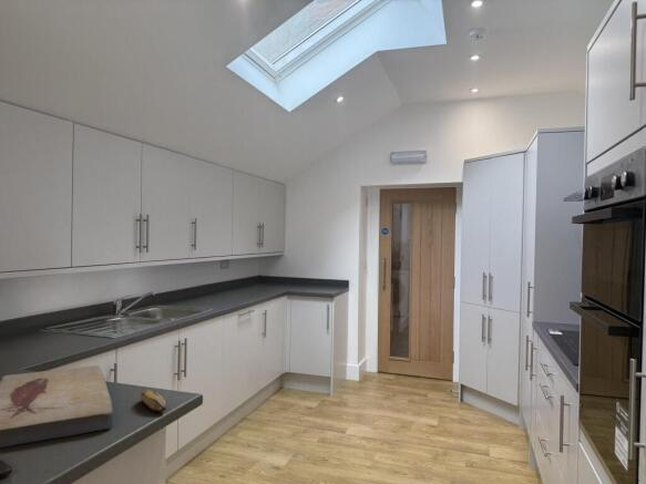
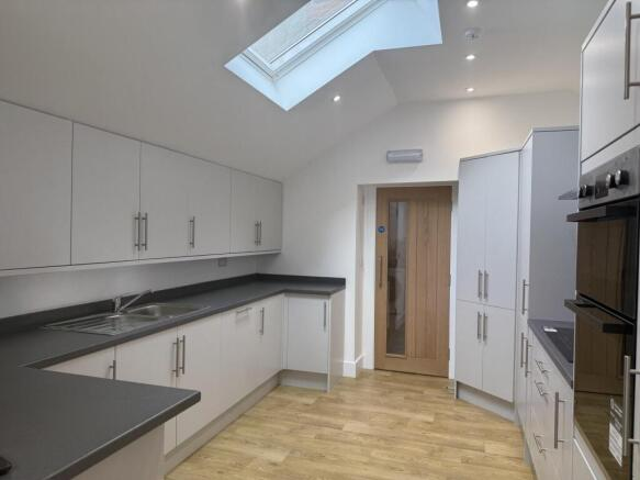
- fish fossil (51, 399)
- banana (152, 398)
